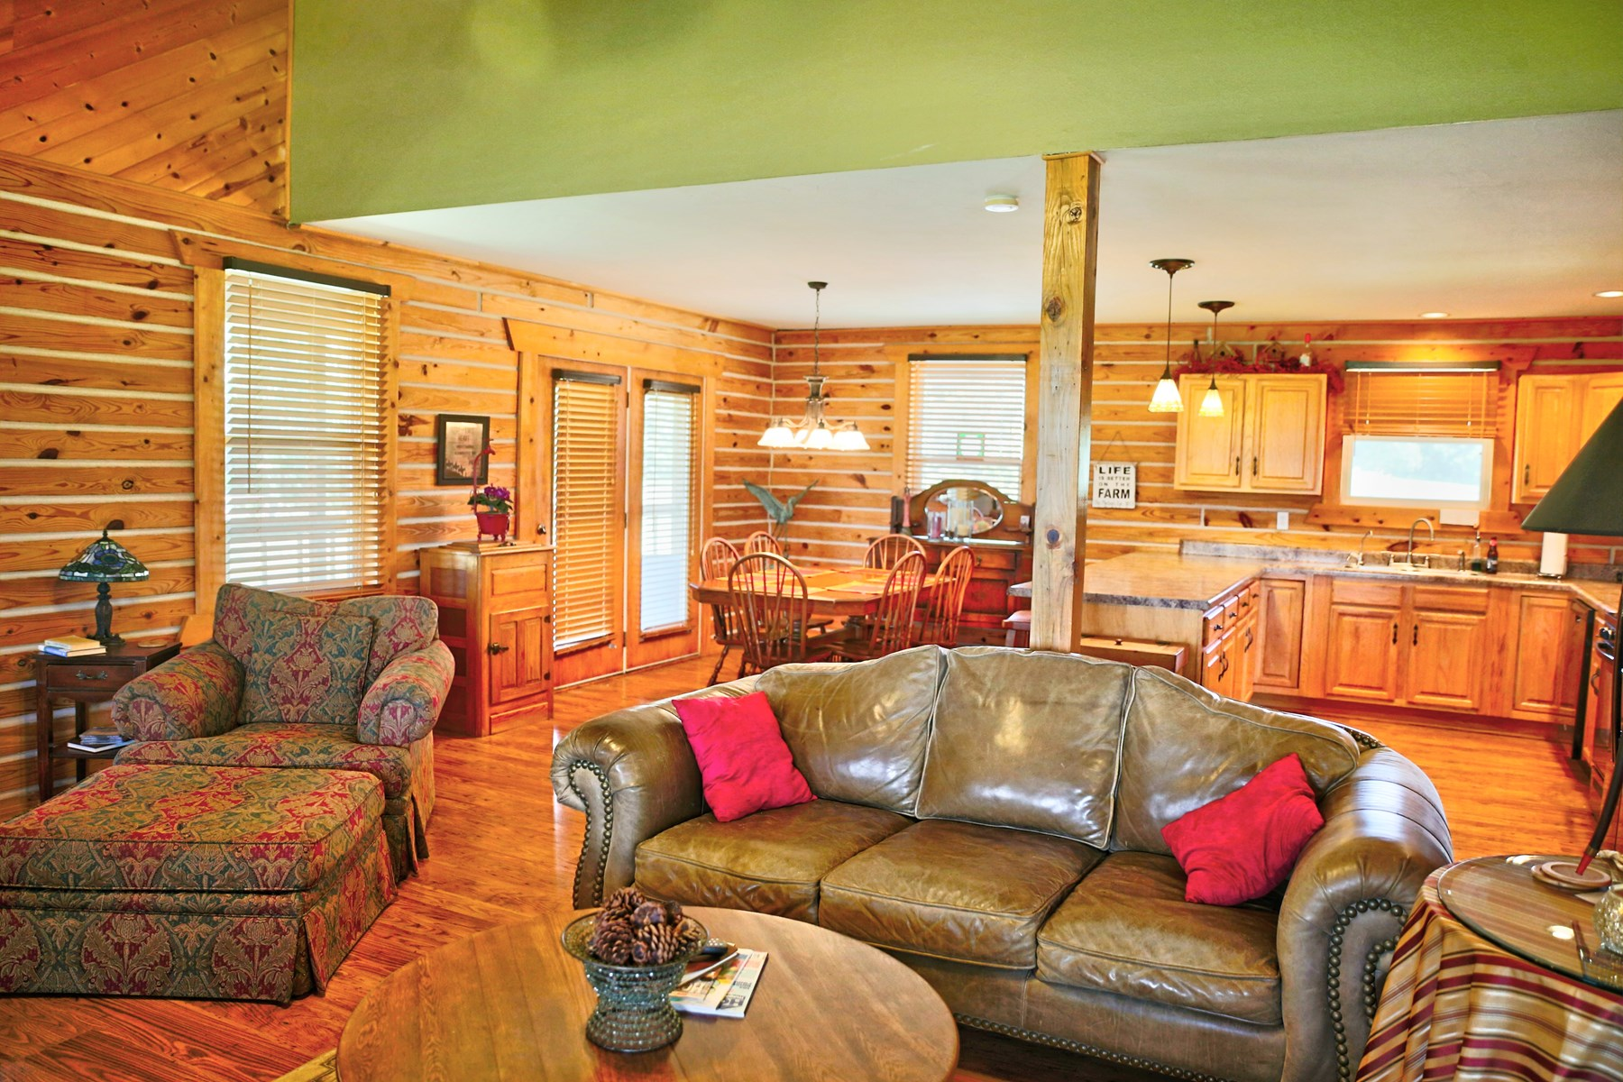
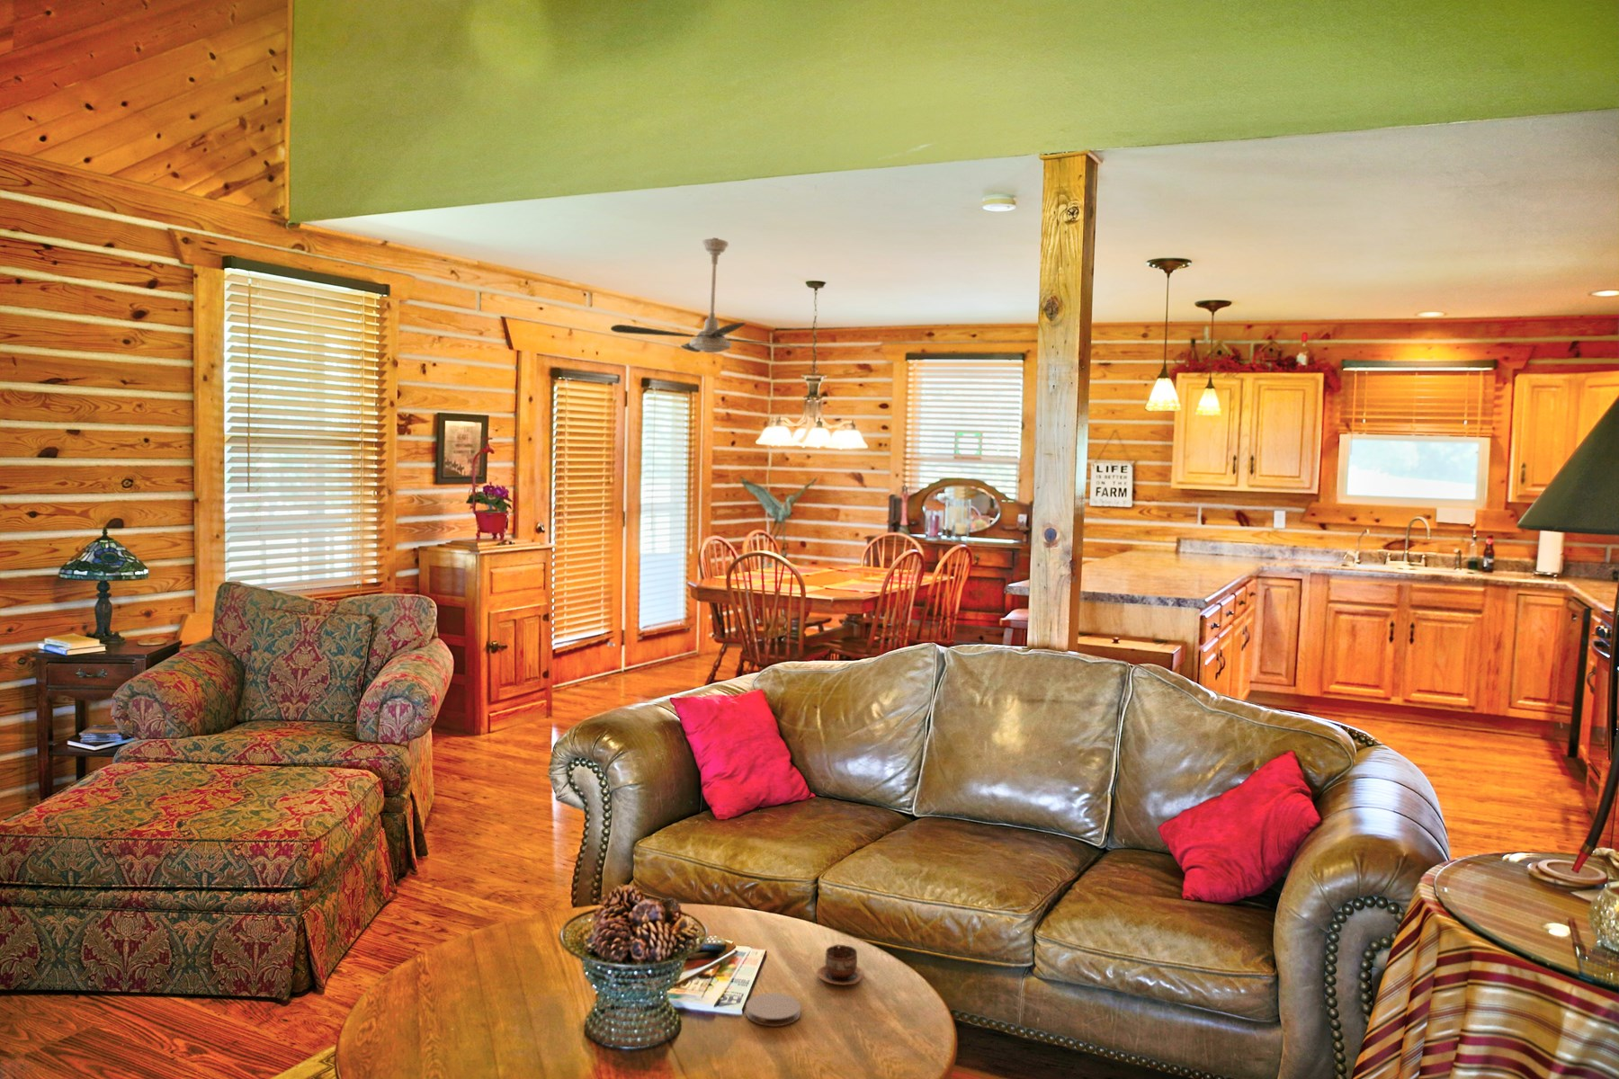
+ cup (841, 963)
+ ceiling fan (712, 295)
+ coaster (772, 1009)
